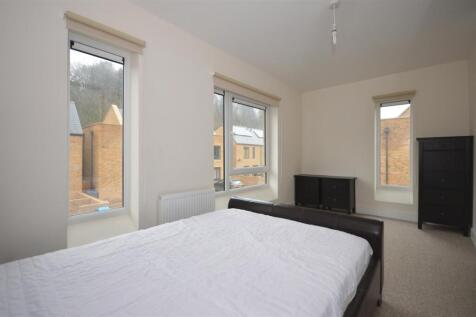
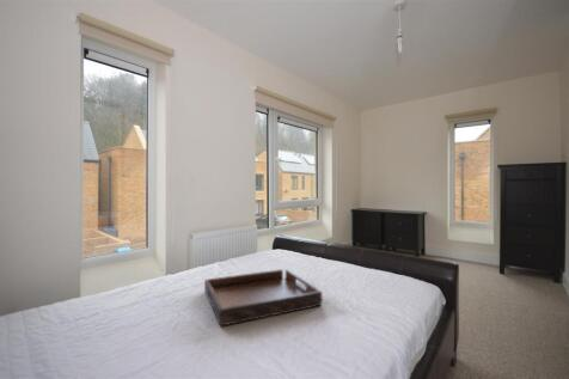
+ serving tray (259, 291)
